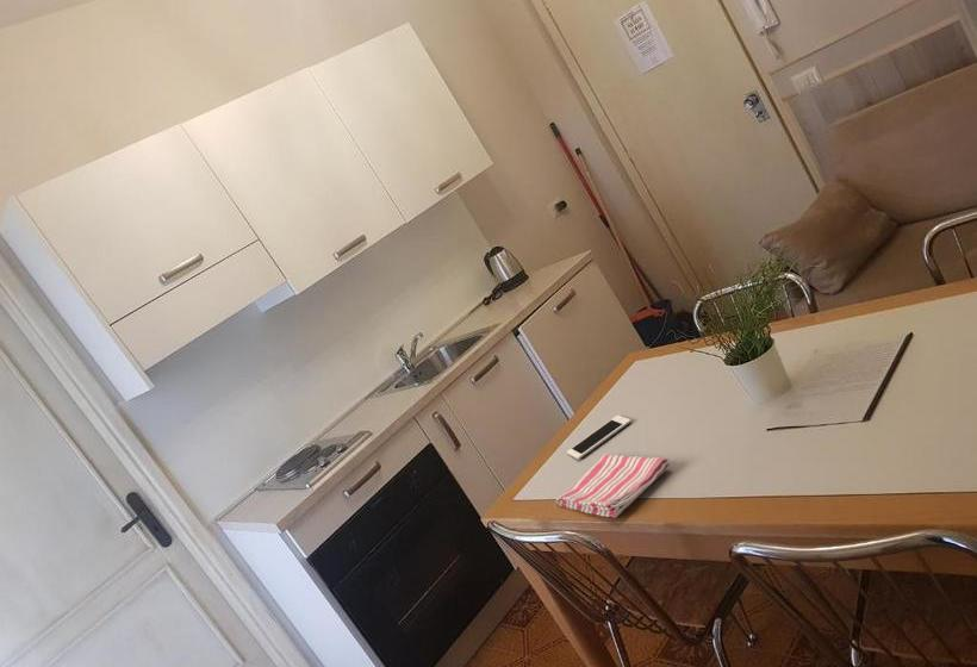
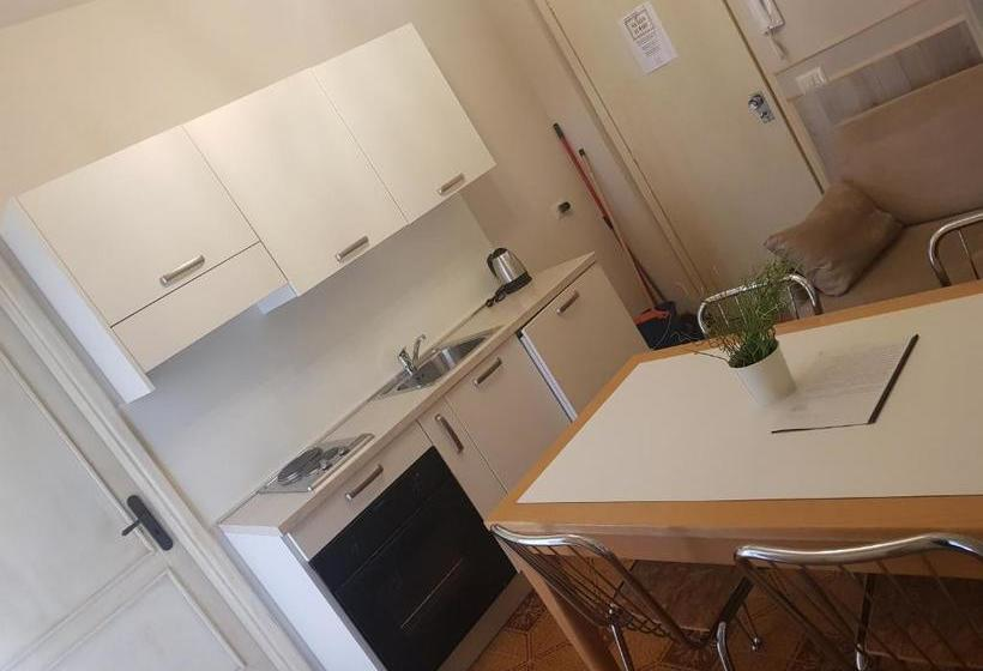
- cell phone (598, 436)
- dish towel (609, 480)
